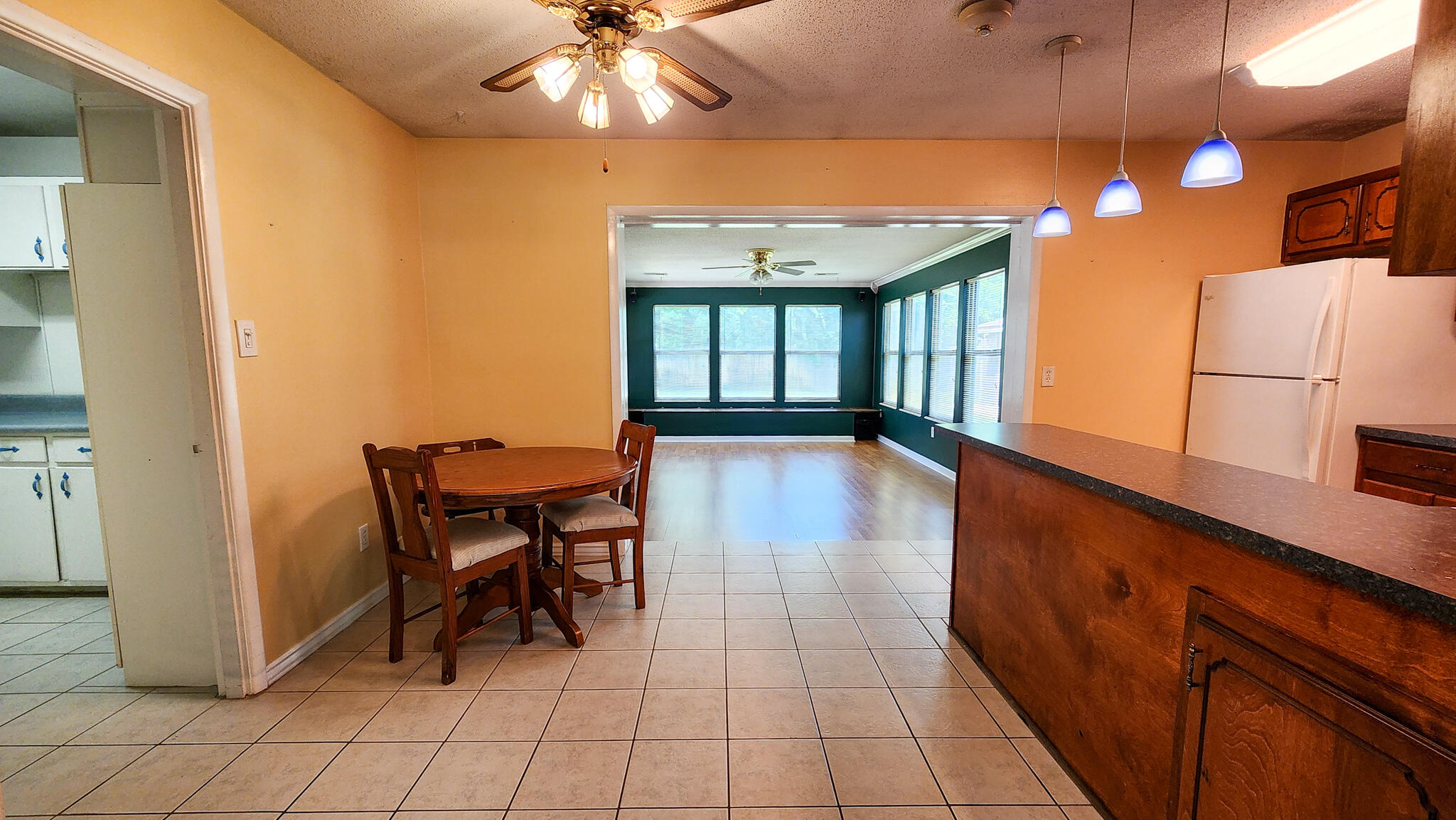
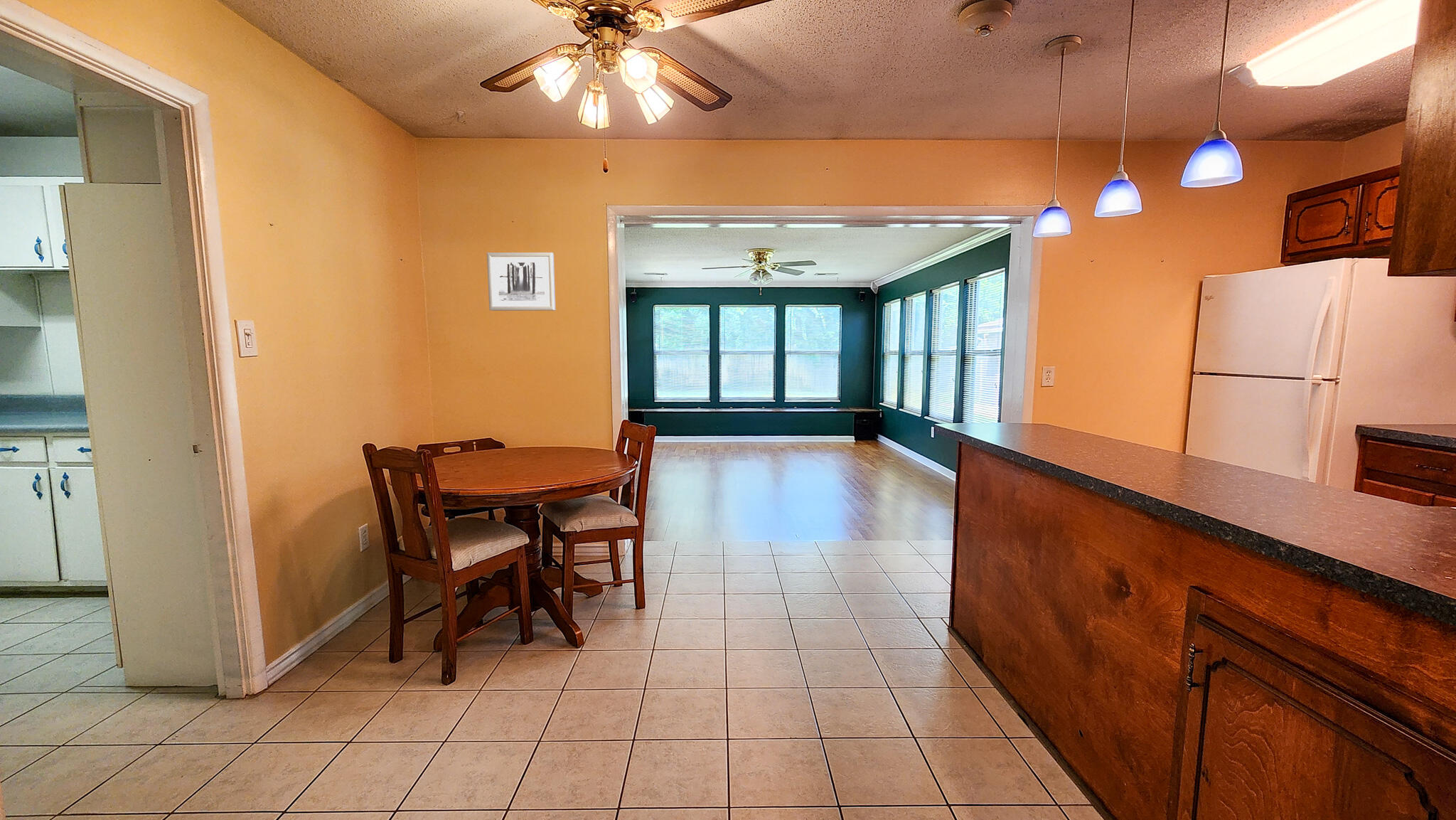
+ wall art (521, 282)
